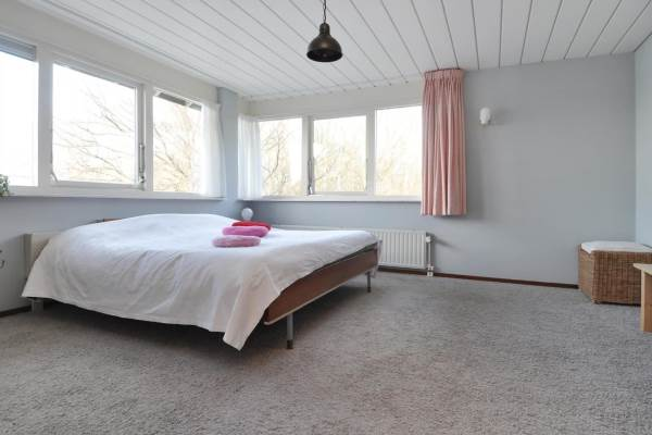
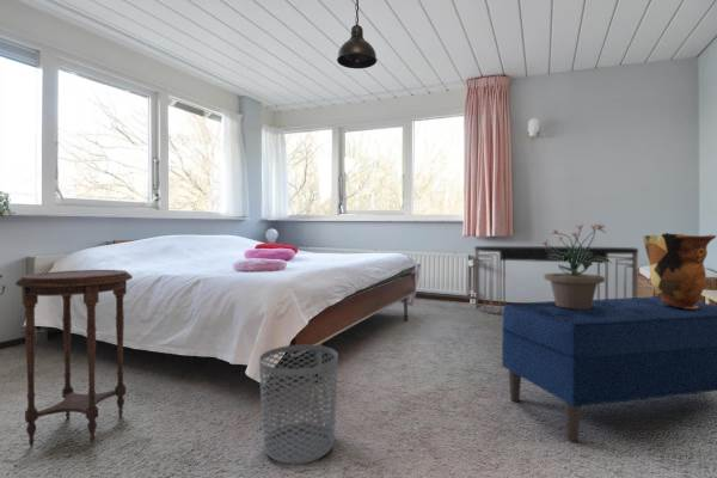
+ decorative vase (678, 269)
+ bench (625, 357)
+ console table (550, 261)
+ waste bin (299, 400)
+ side table (69, 351)
+ potted plant (577, 264)
